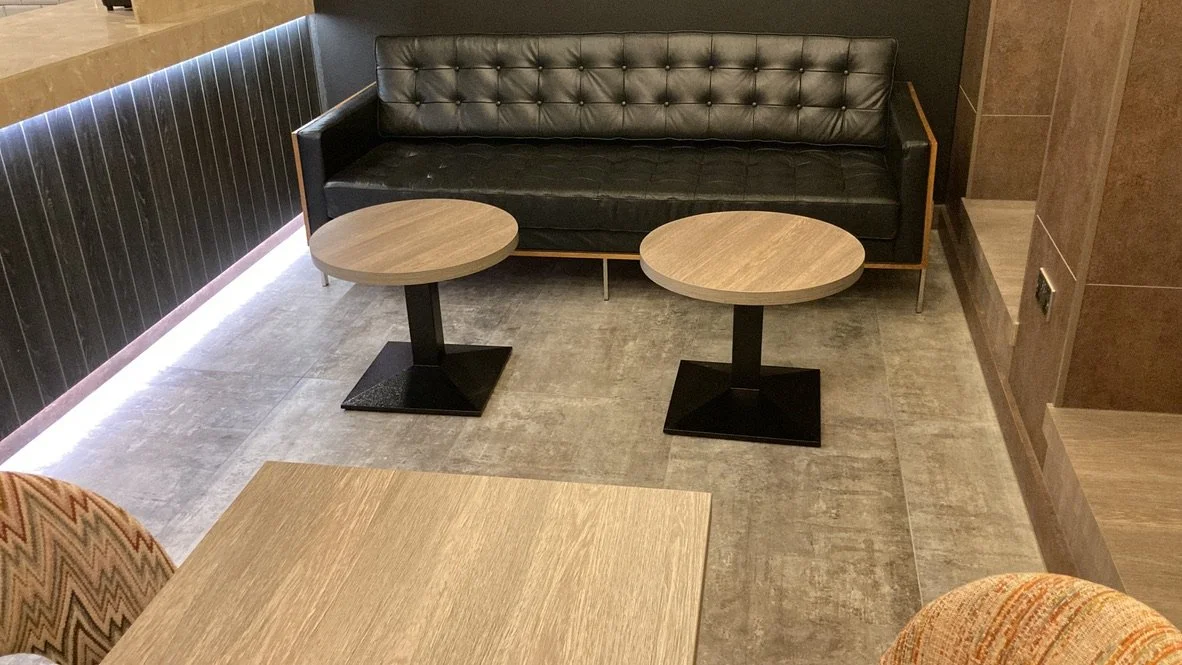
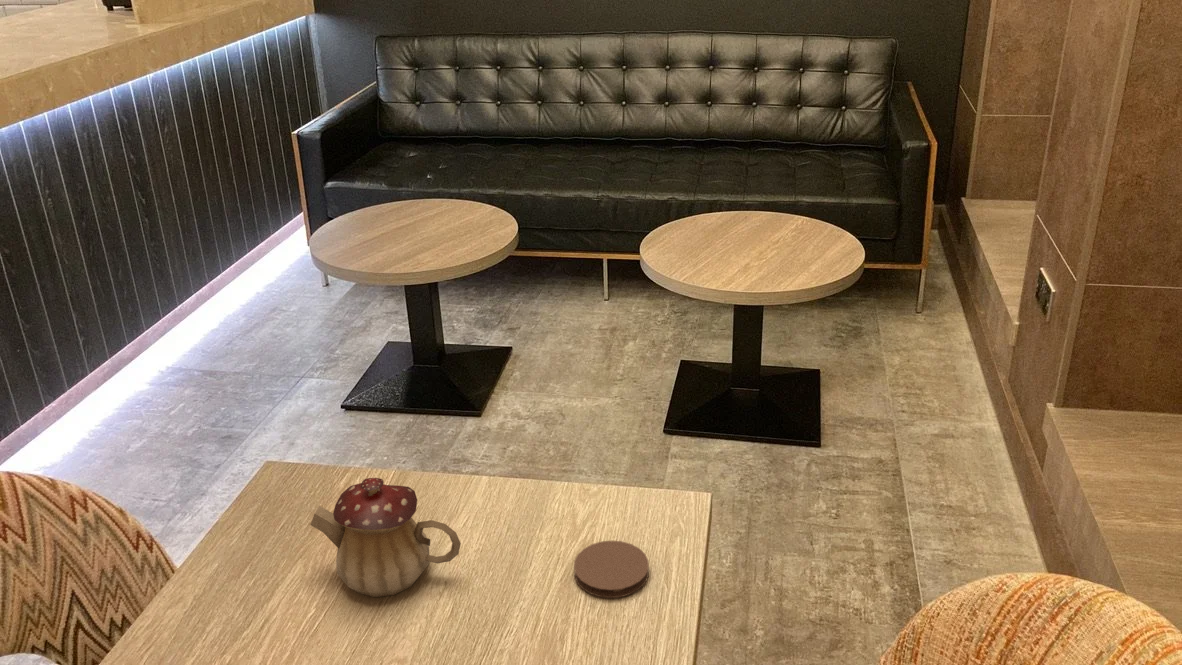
+ coaster (611, 568)
+ teapot (385, 527)
